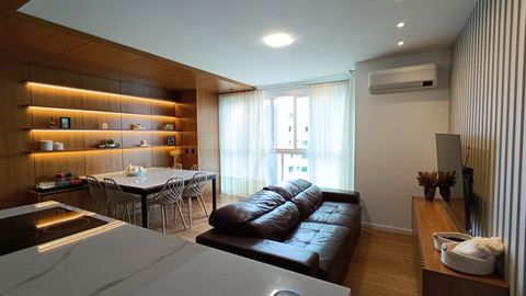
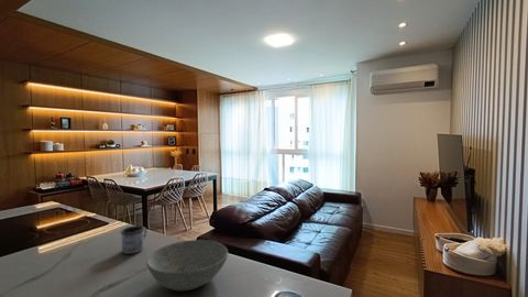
+ bowl (189, 266)
+ mug (135, 238)
